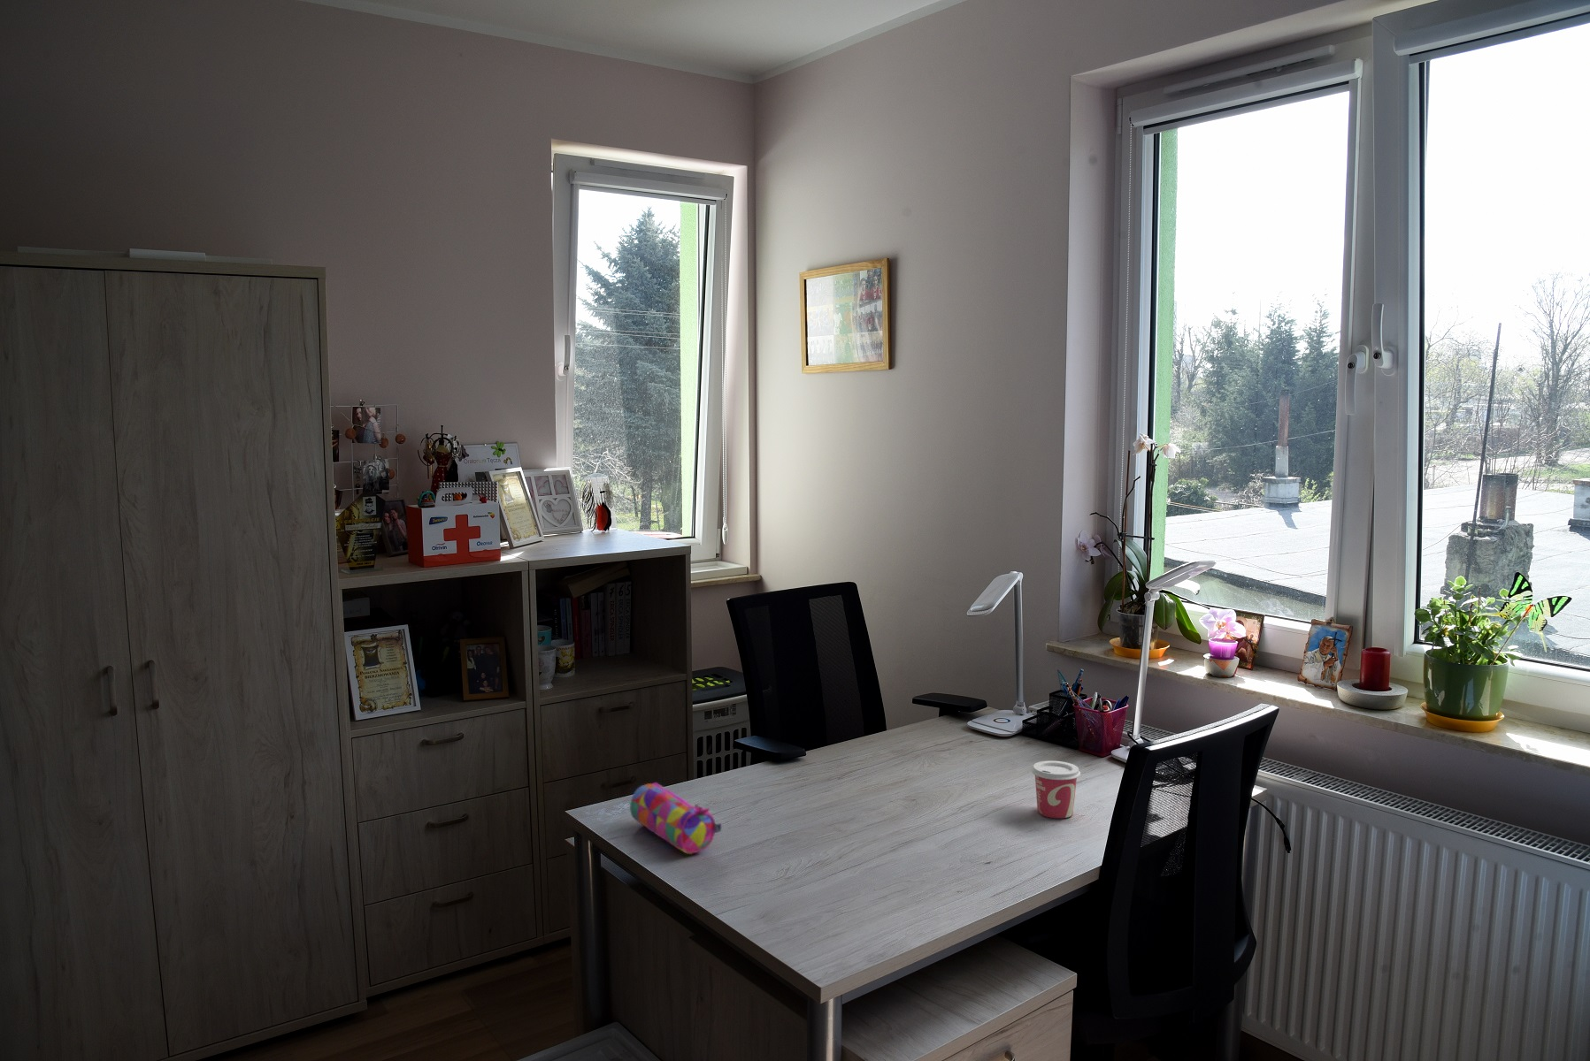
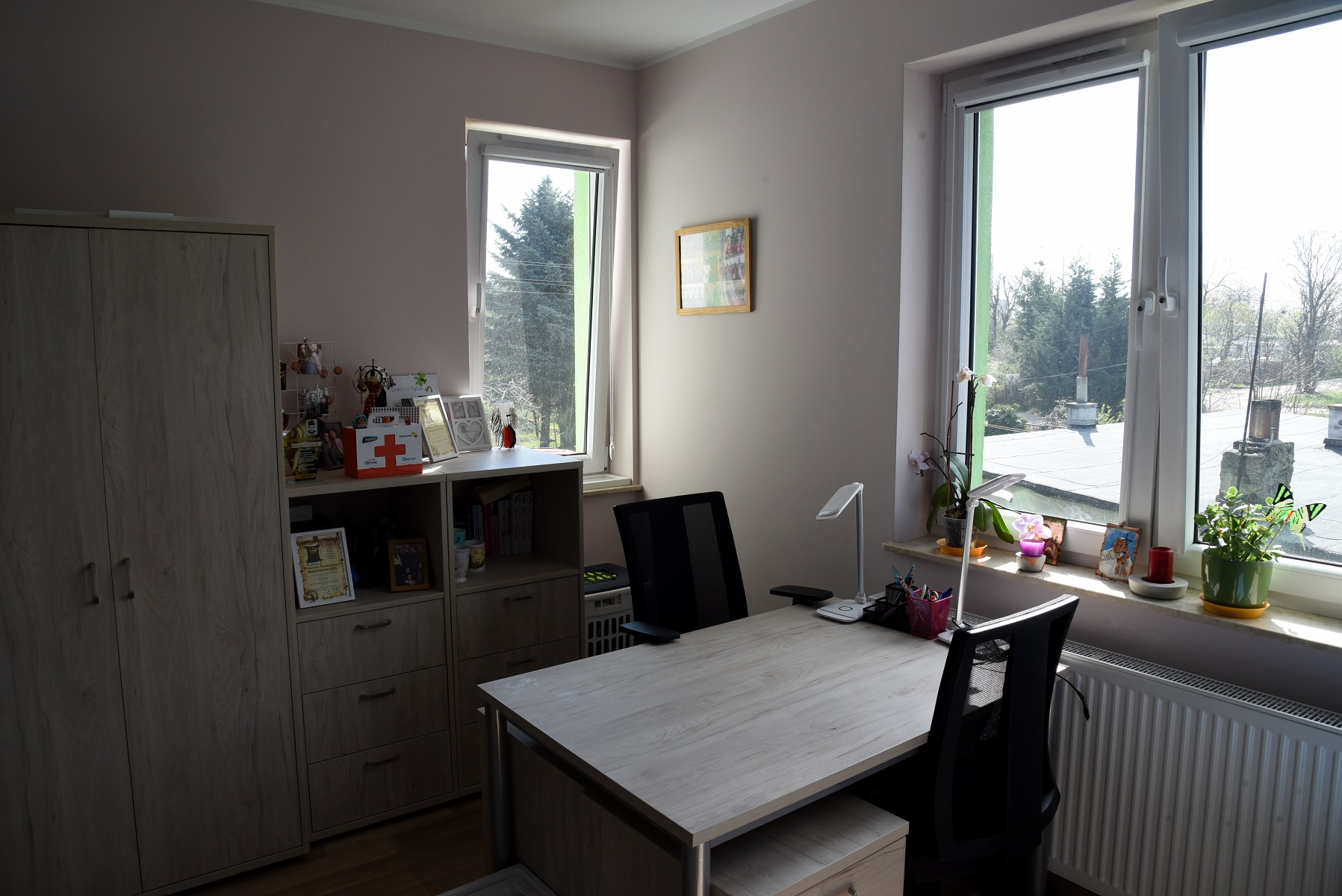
- pencil case (673, 815)
- cup (1054, 790)
